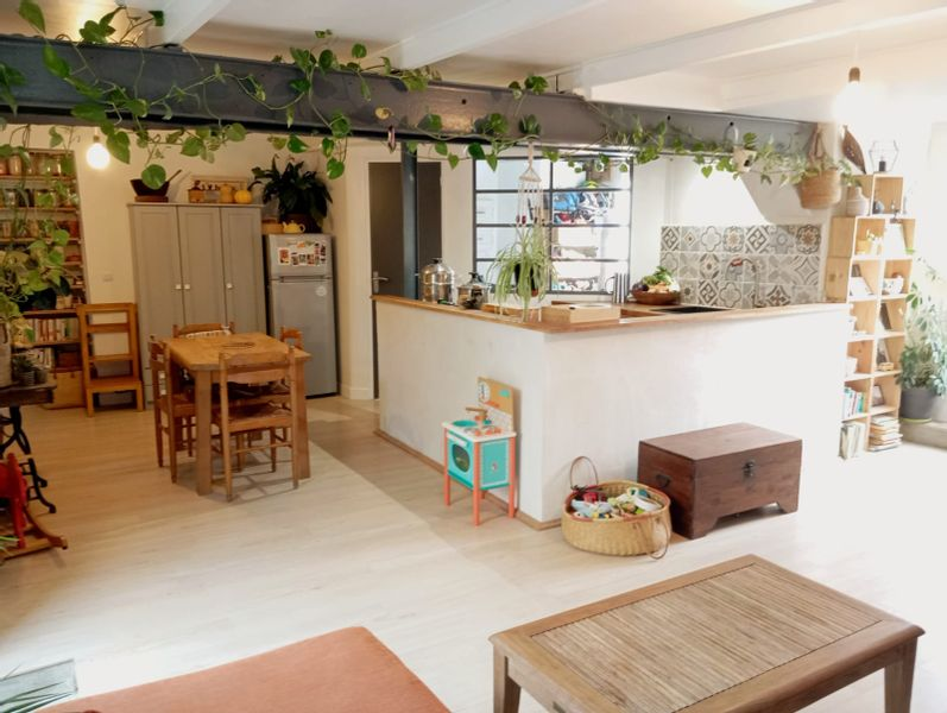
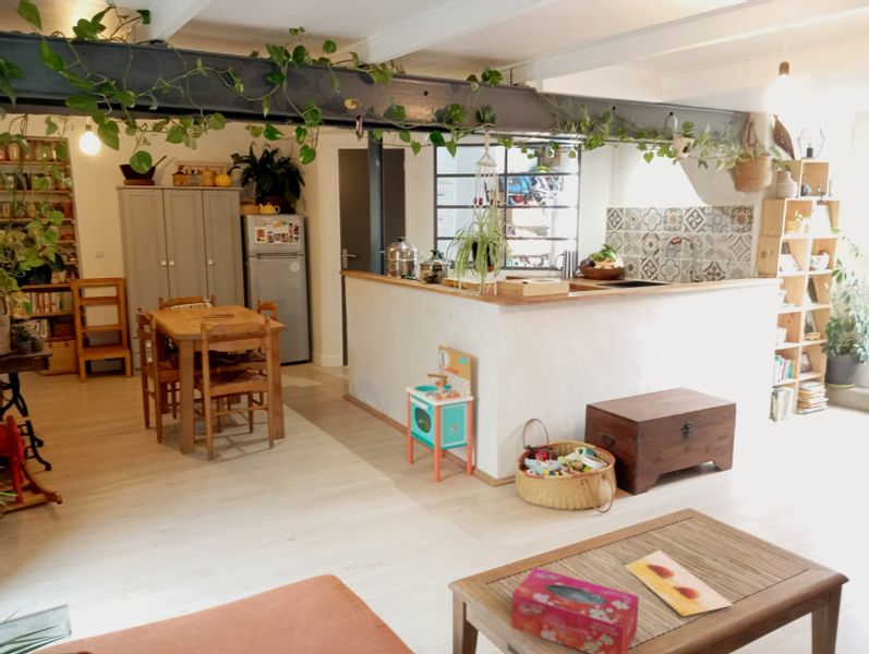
+ tissue box (575, 611)
+ painting (657, 570)
